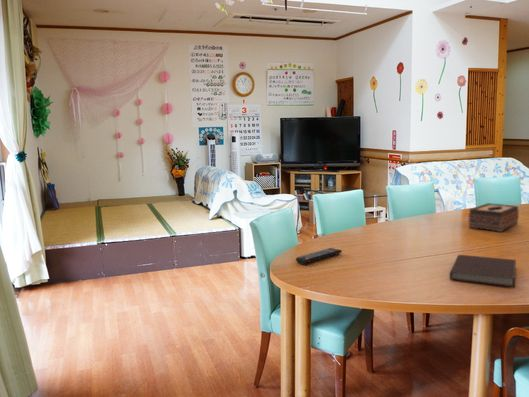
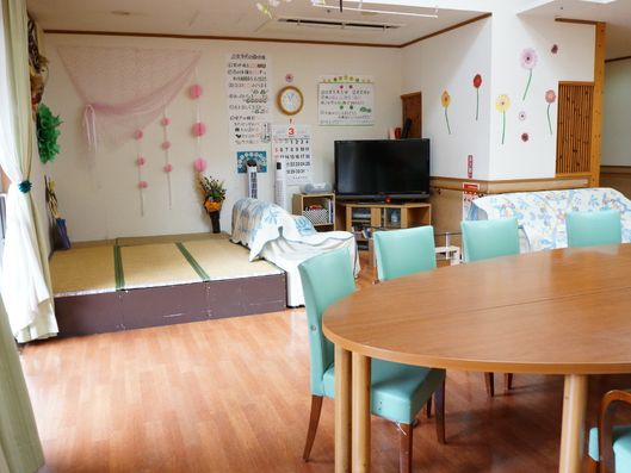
- notebook (483, 269)
- tissue box (493, 216)
- remote control (319, 255)
